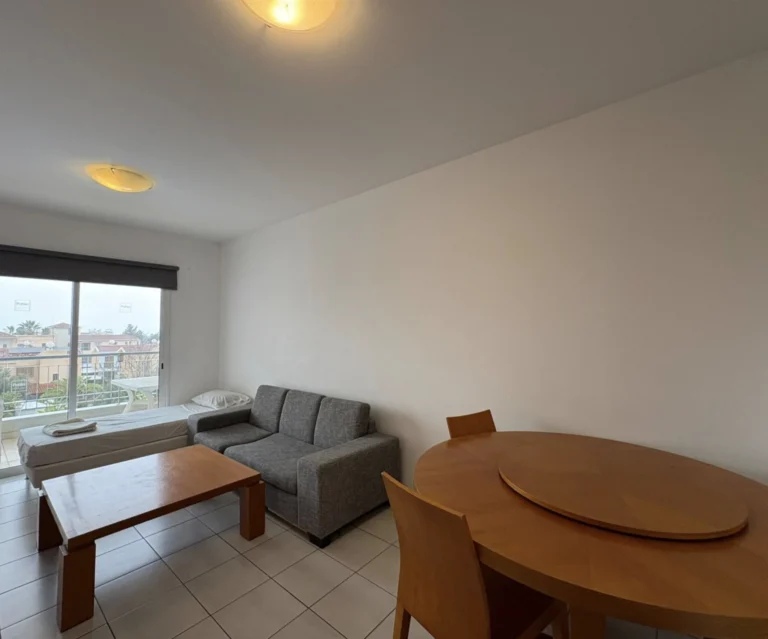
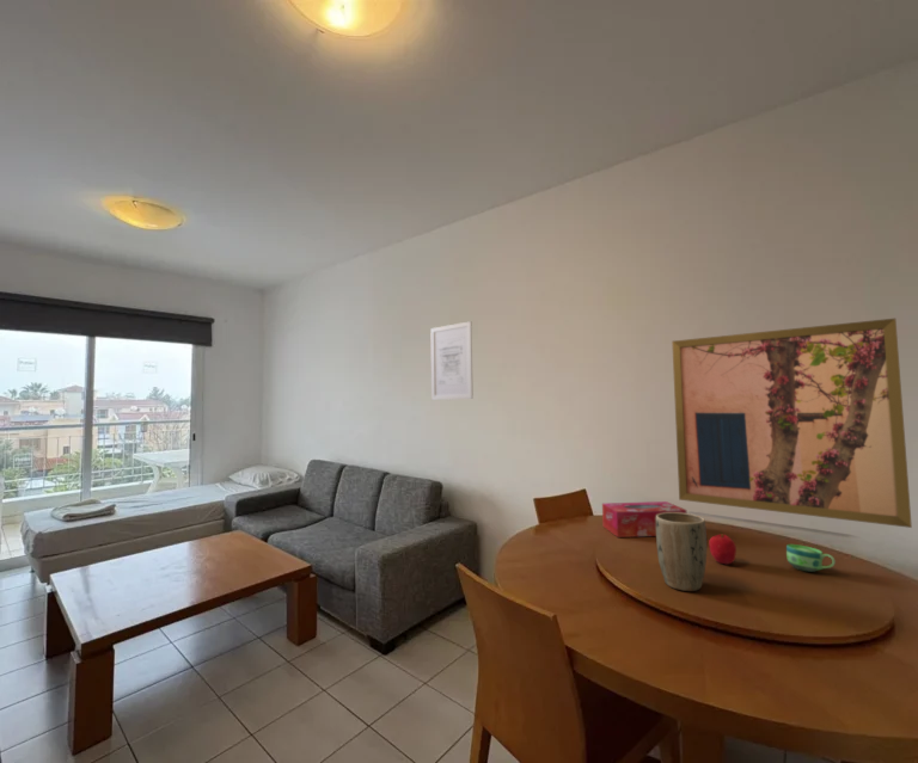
+ fruit (722, 547)
+ tissue box (643, 518)
+ plant pot (681, 550)
+ cup (809, 559)
+ wall art (451, 362)
+ wall art (773, 419)
